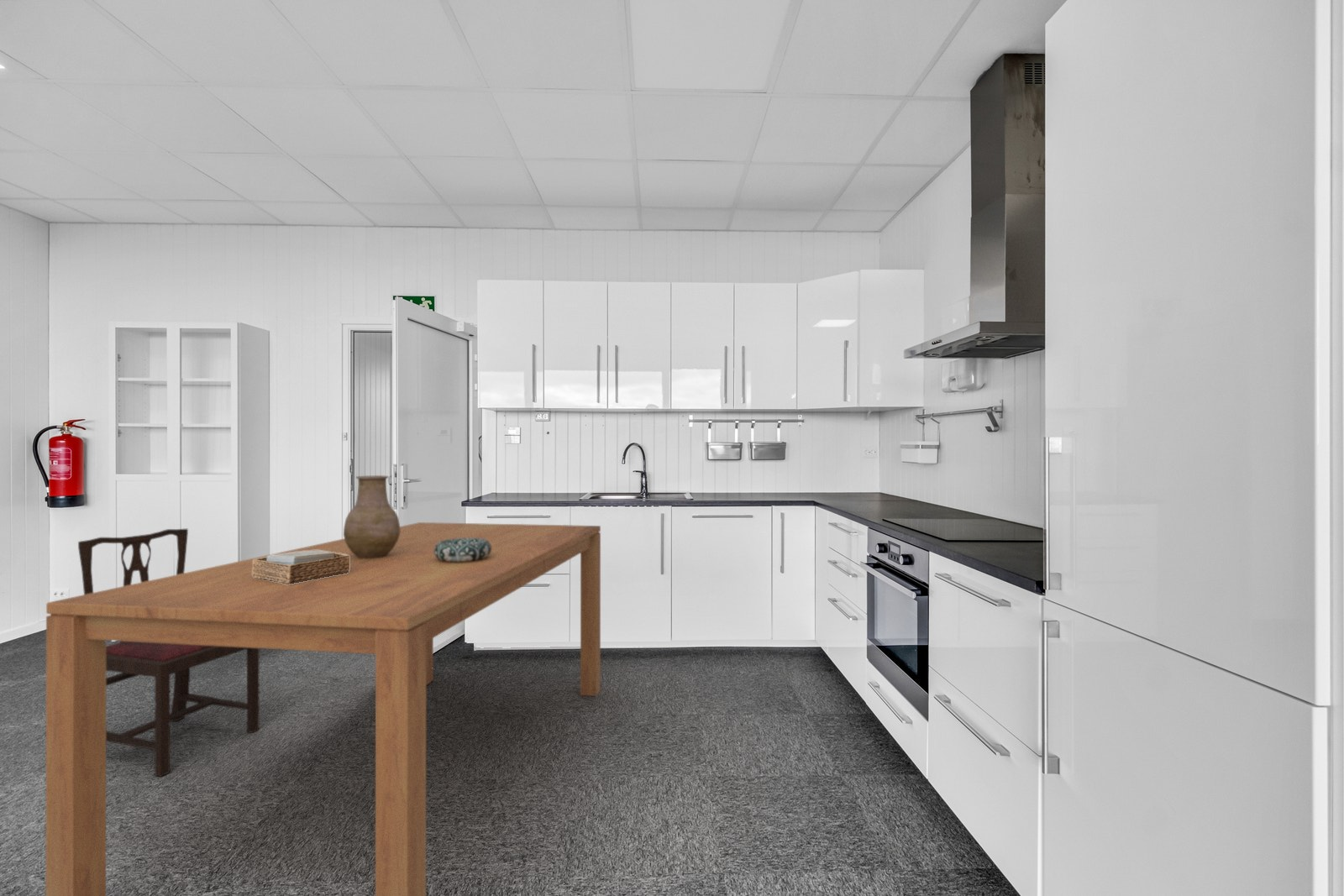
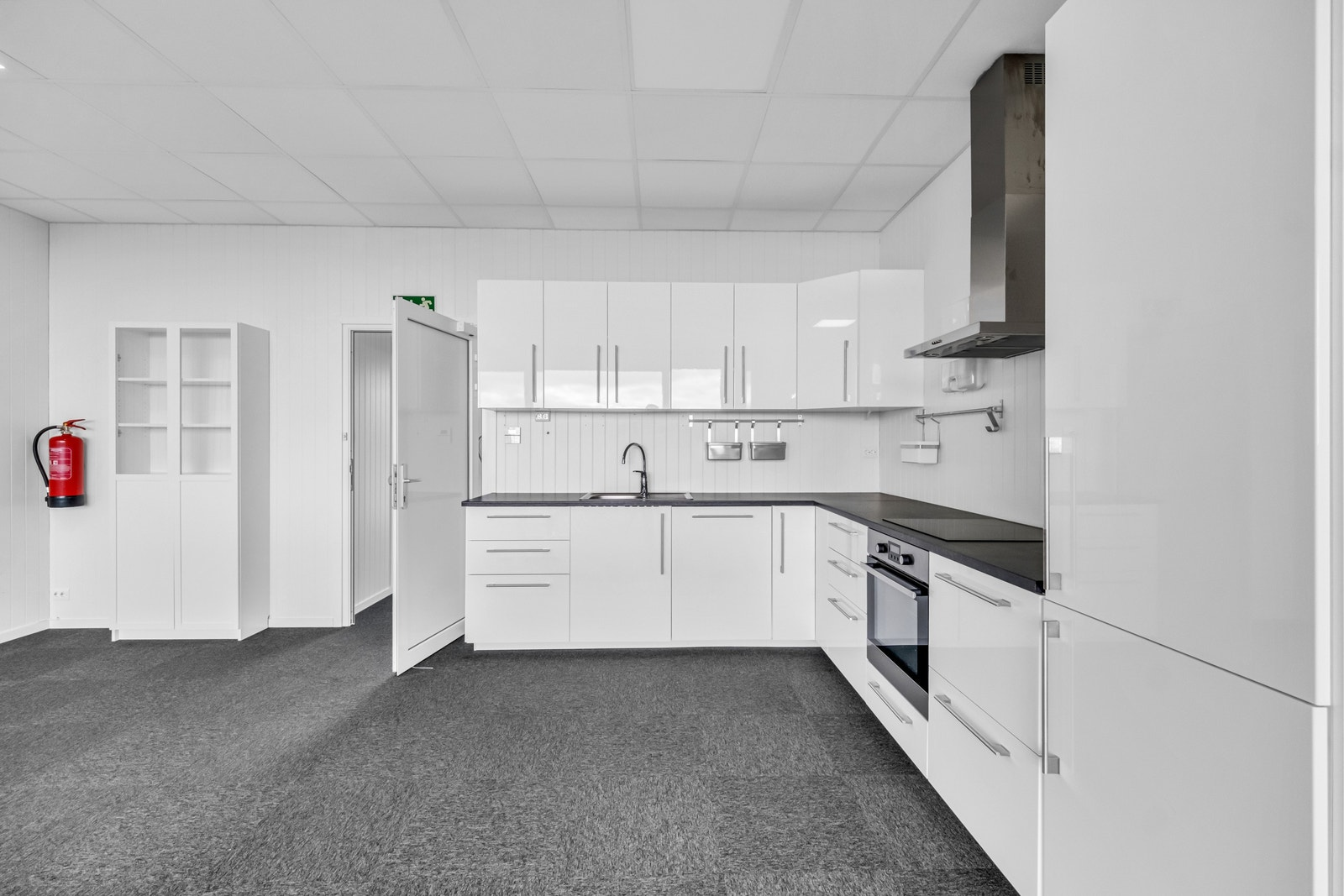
- dining chair (170, 643)
- decorative bowl (463, 549)
- napkin holder (302, 563)
- vase (372, 516)
- dining table (415, 661)
